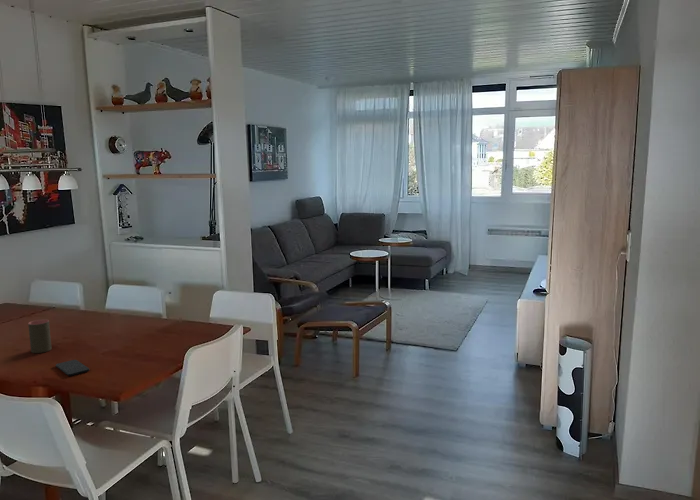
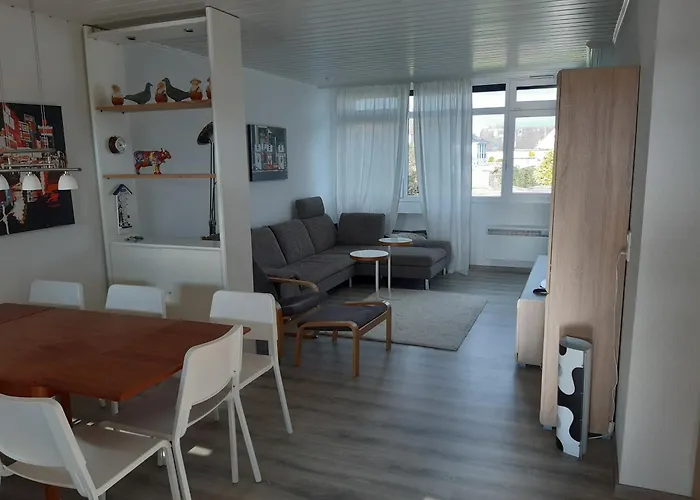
- smartphone (72, 367)
- cup (40, 336)
